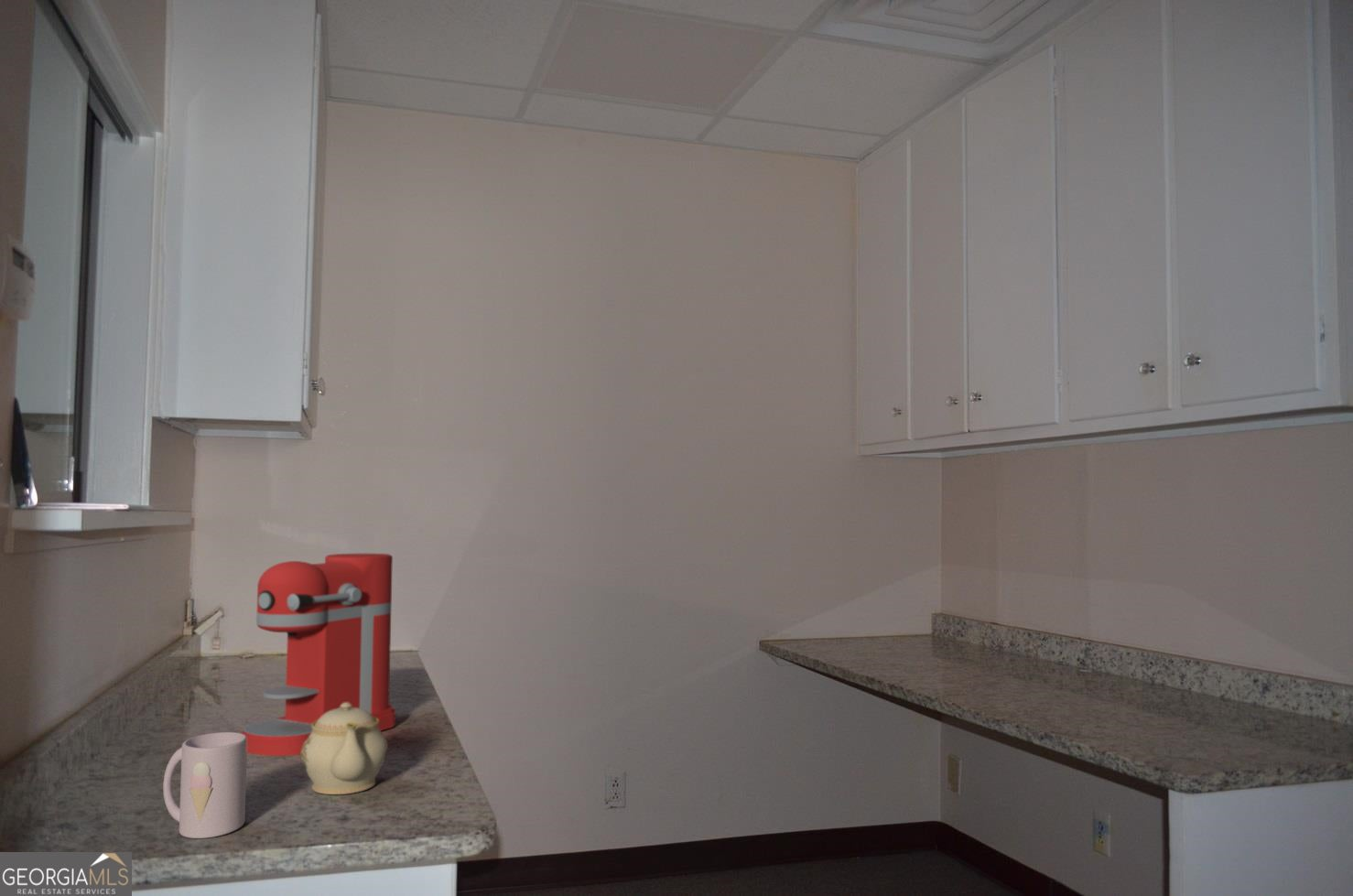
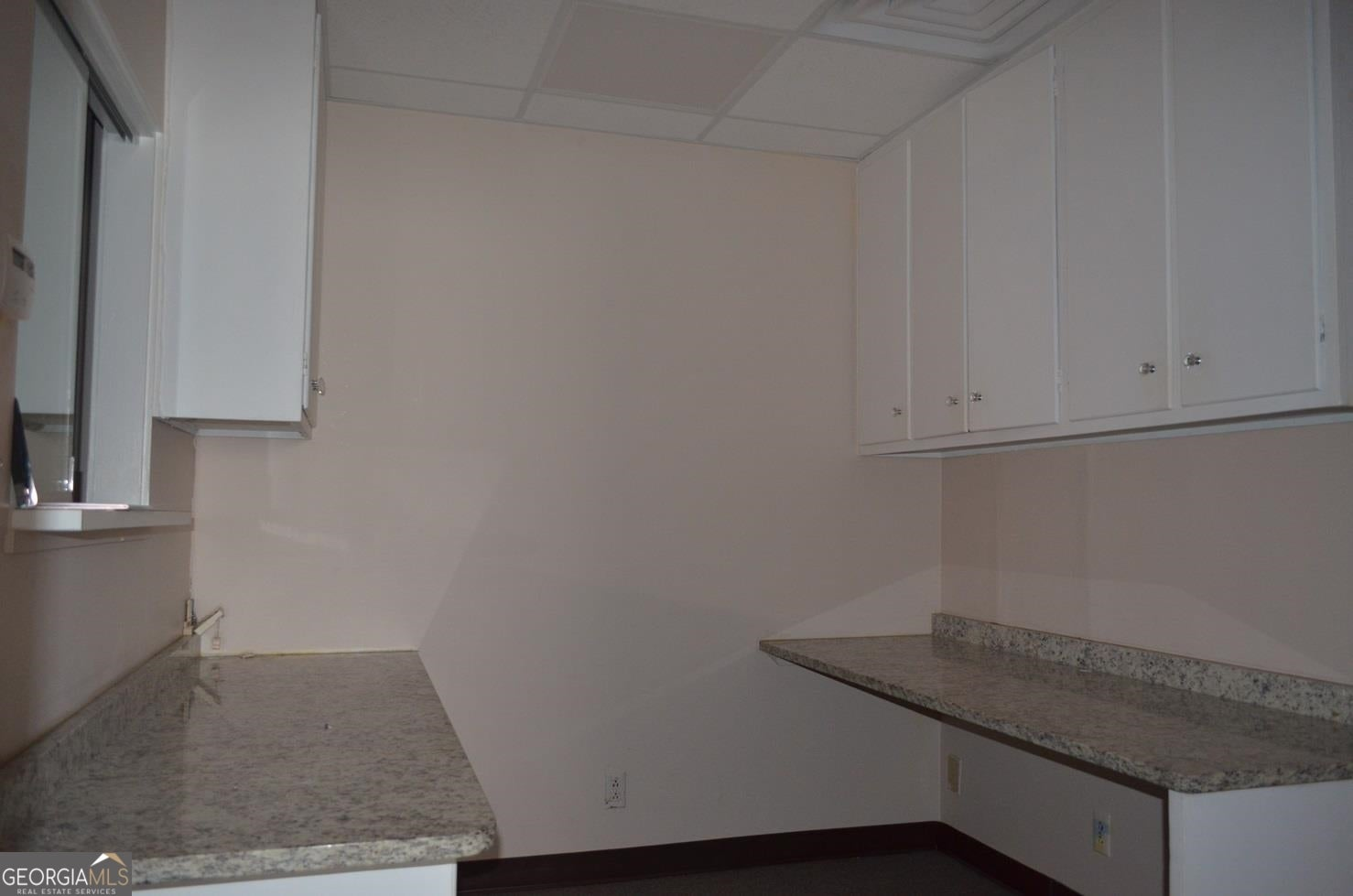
- coffee maker (324, 646)
- mug (204, 783)
- teapot (344, 743)
